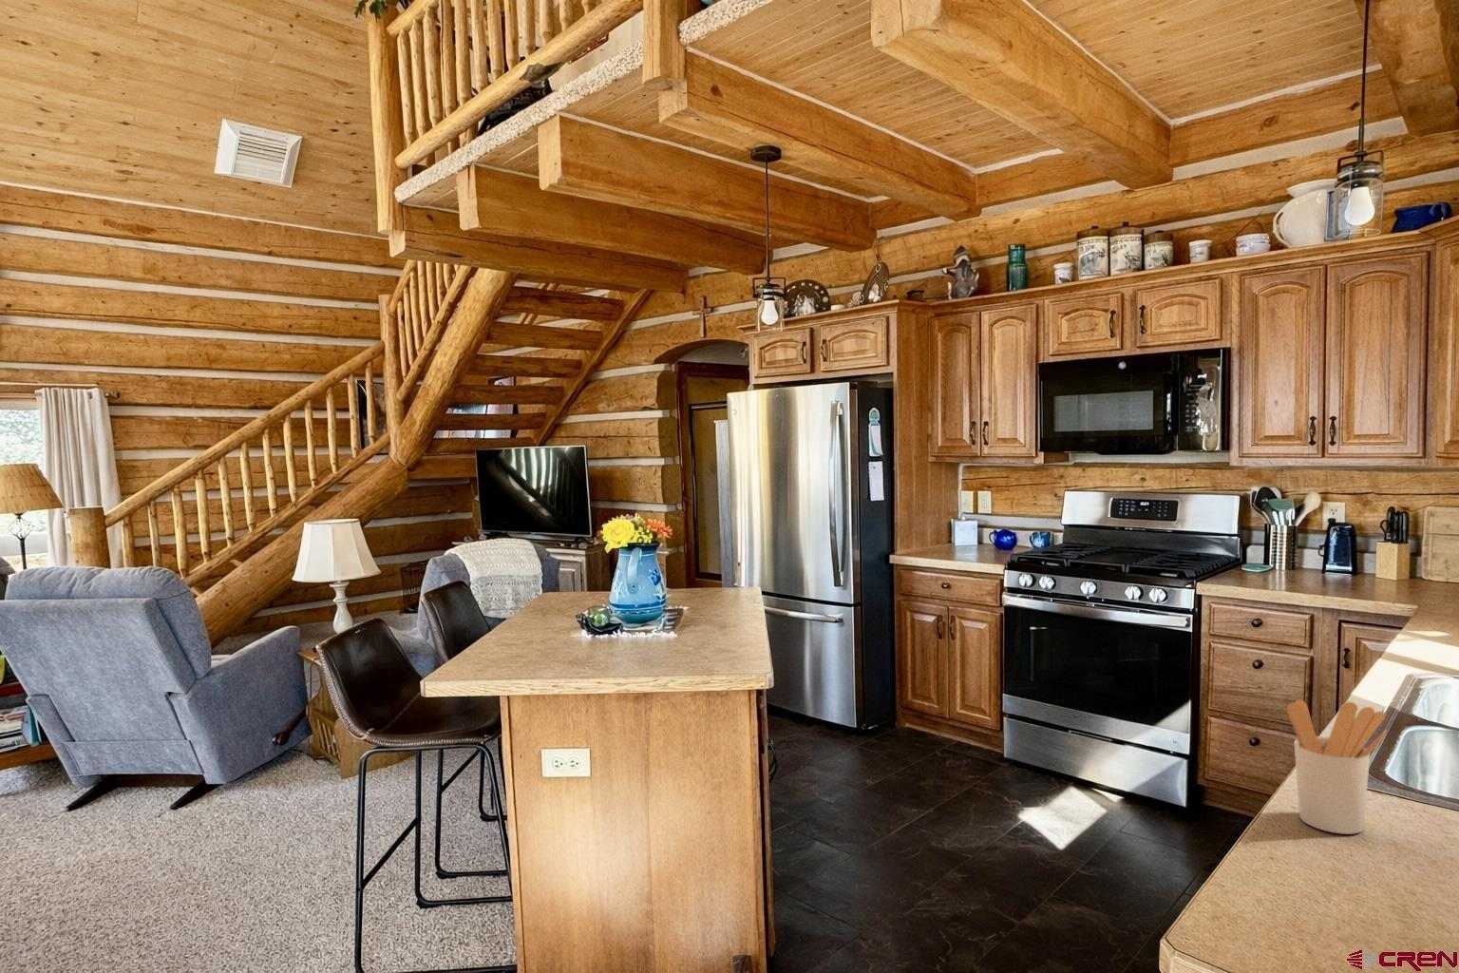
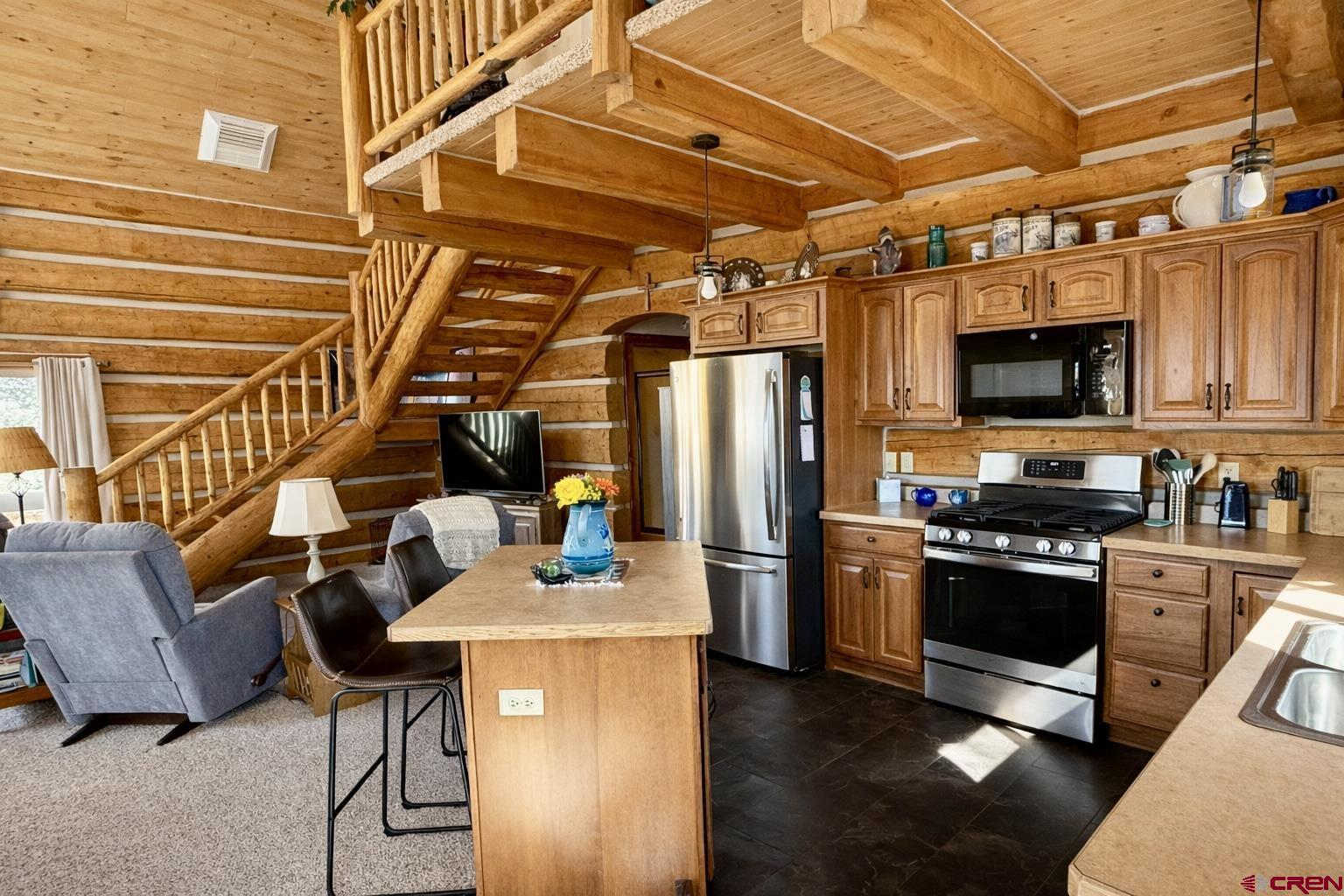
- utensil holder (1341, 763)
